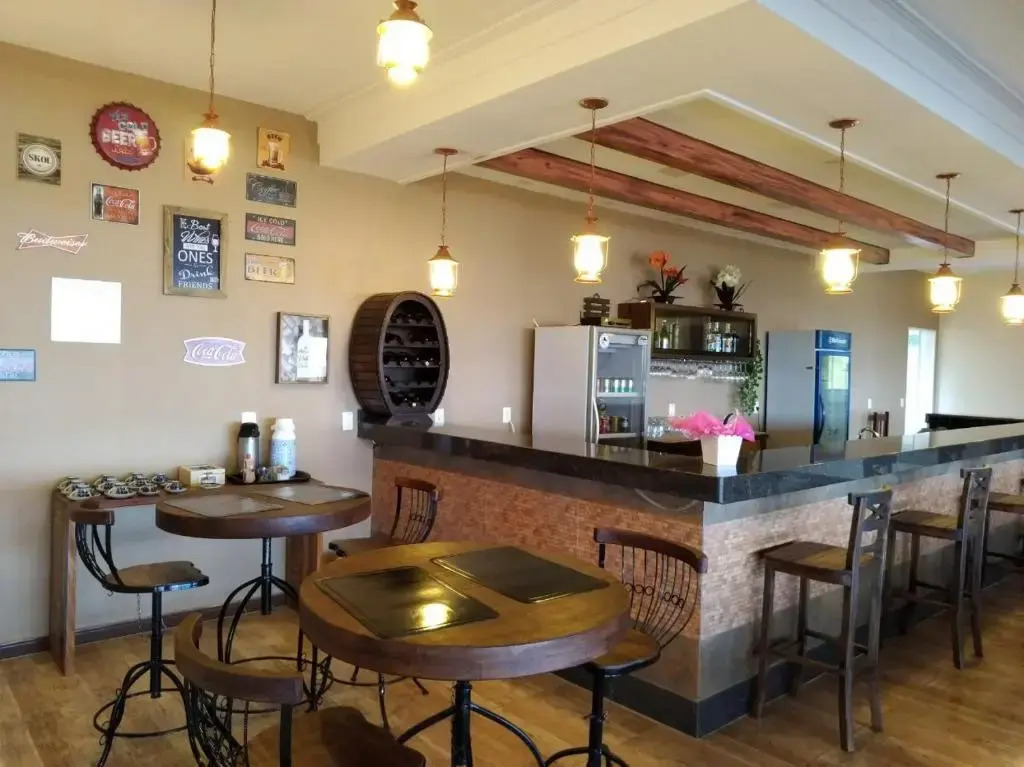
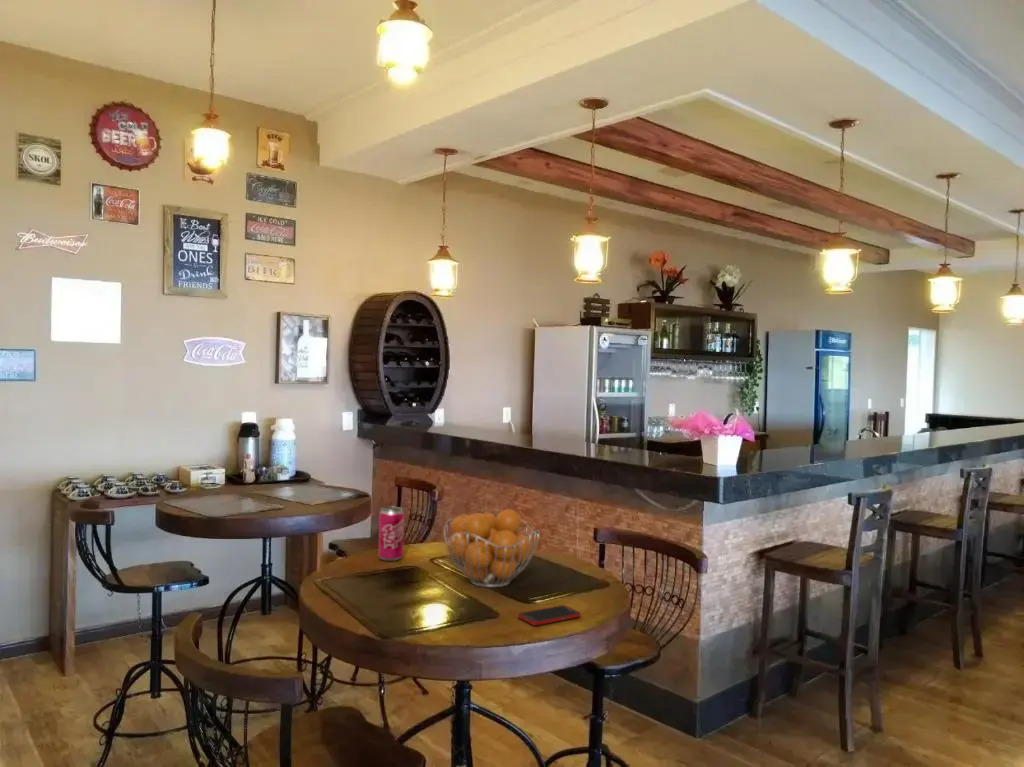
+ fruit basket (491, 545)
+ cell phone (549, 615)
+ beverage can (391, 533)
